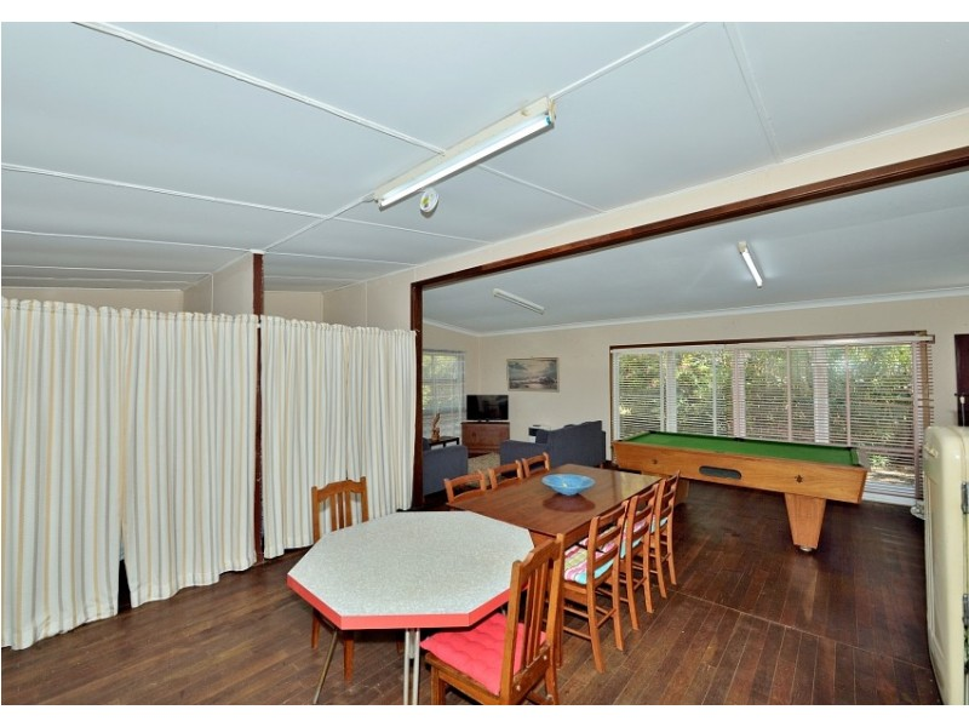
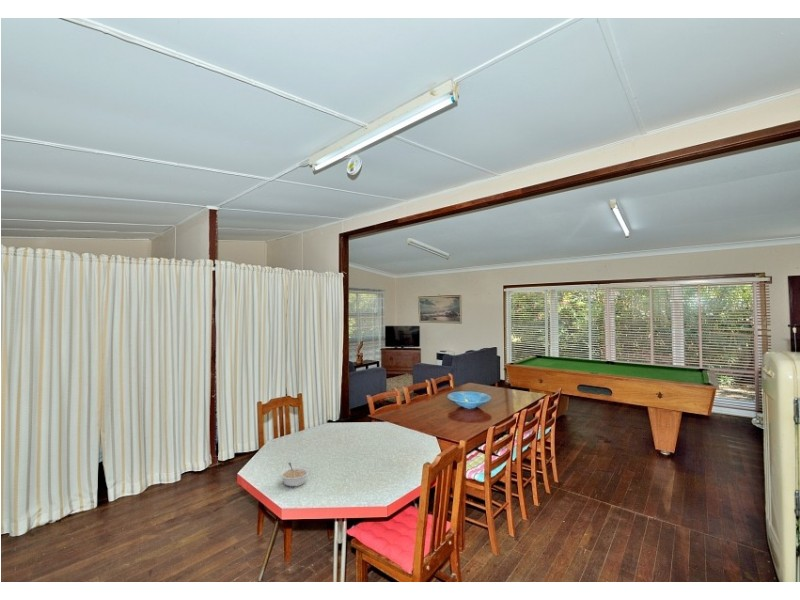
+ legume (293, 476)
